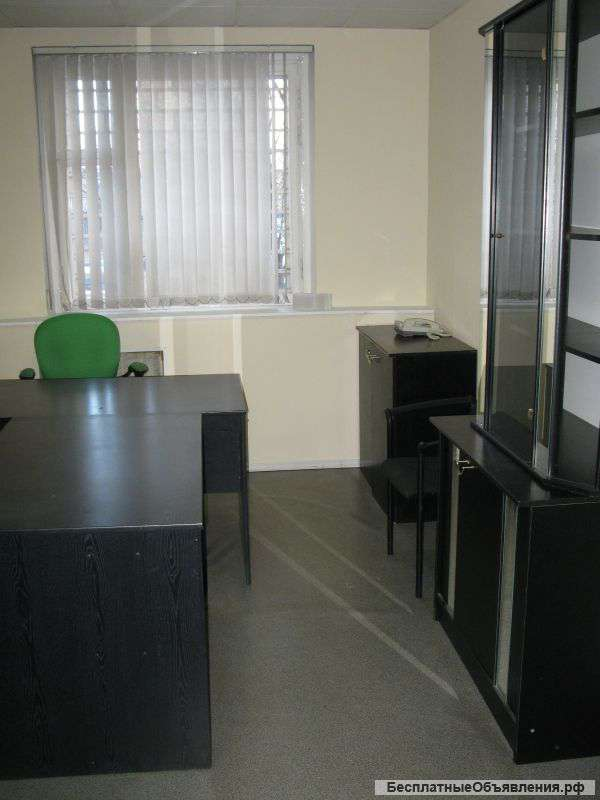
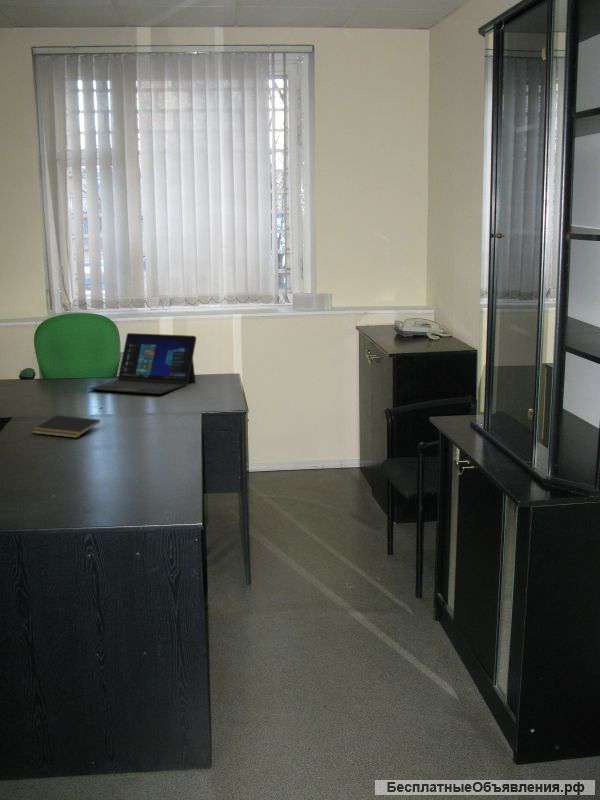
+ laptop (143, 362)
+ notepad (66, 426)
